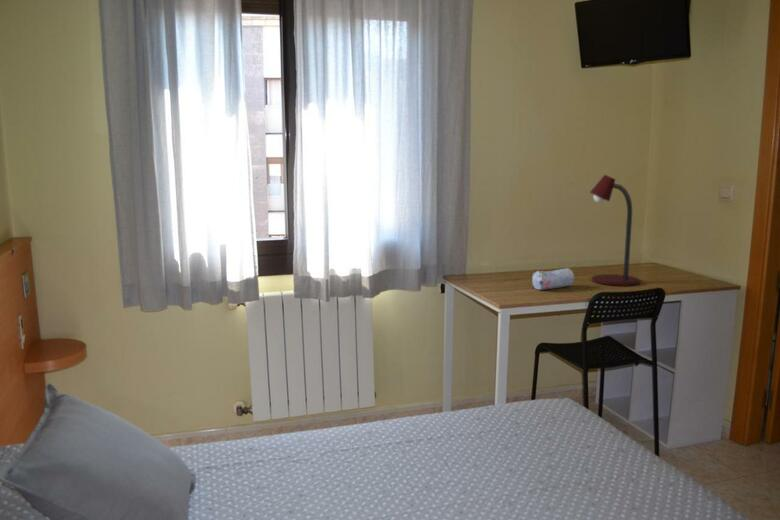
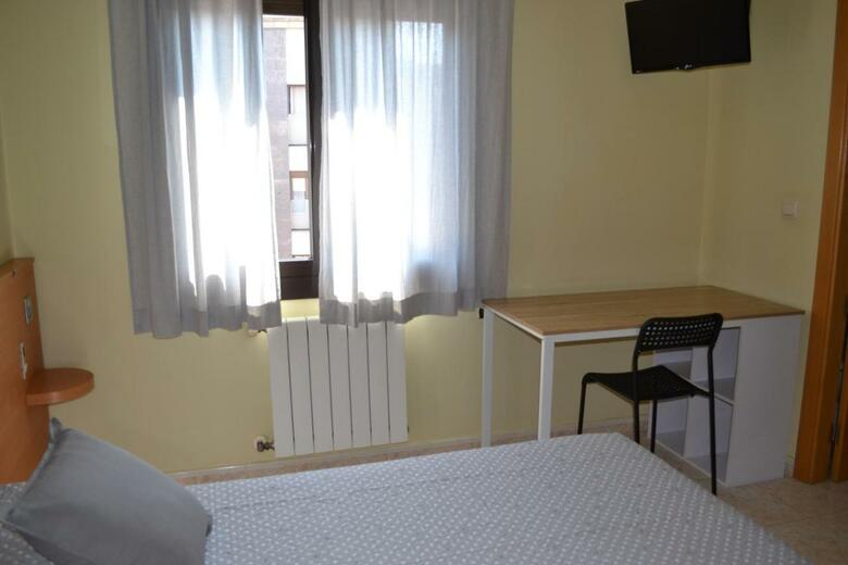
- pencil case (552, 278)
- desk lamp (626, 228)
